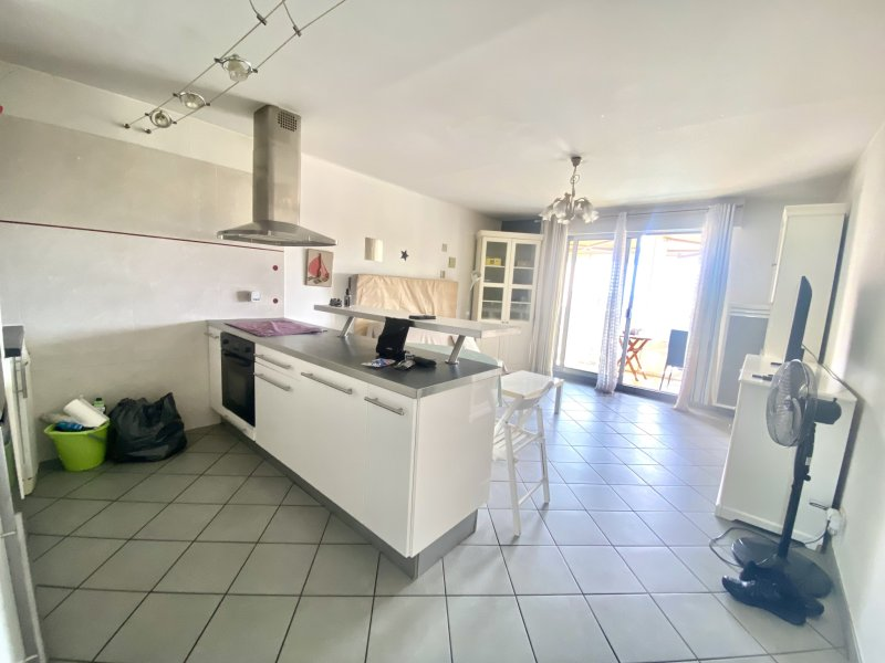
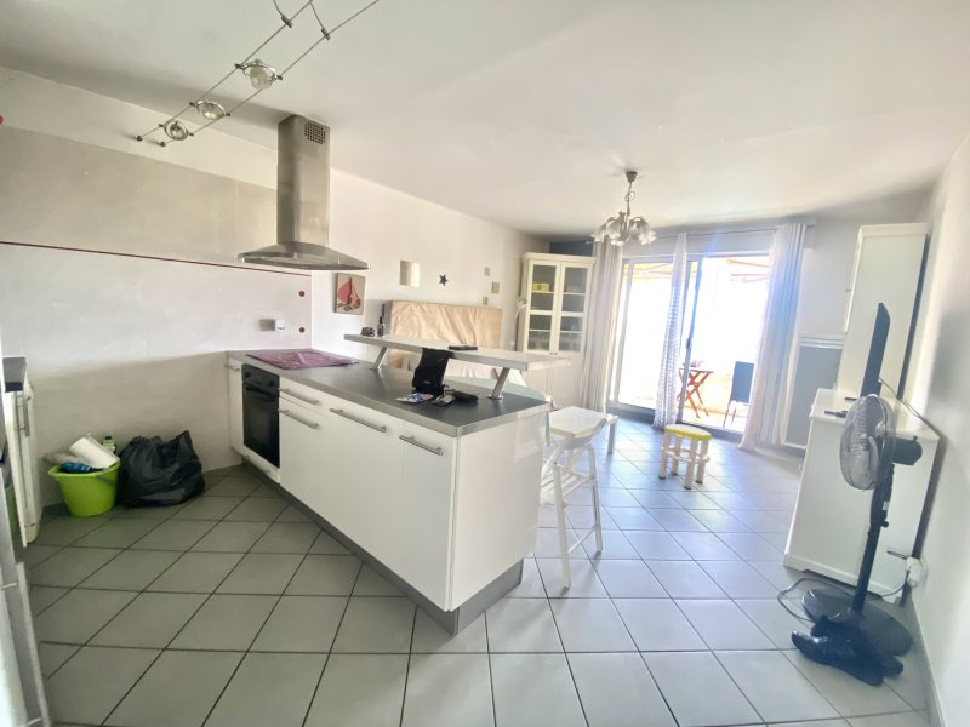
+ stool (684, 451)
